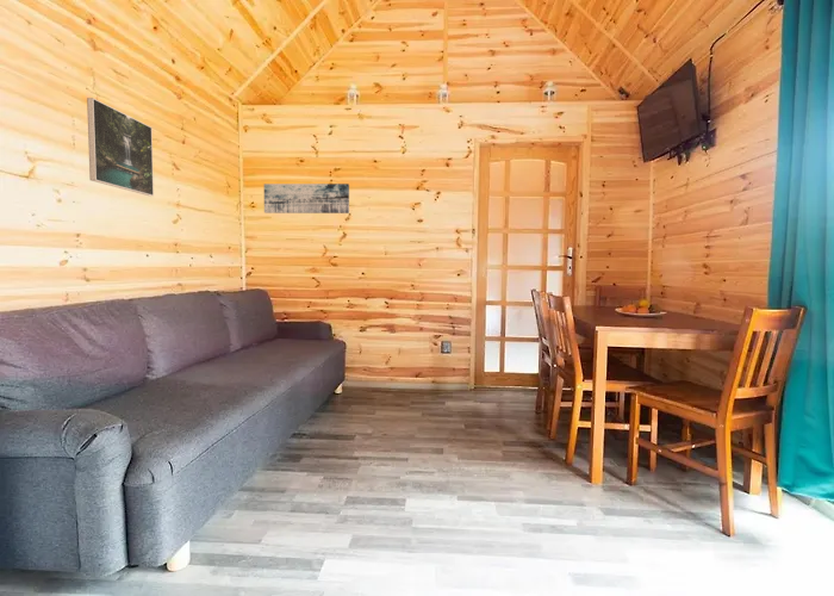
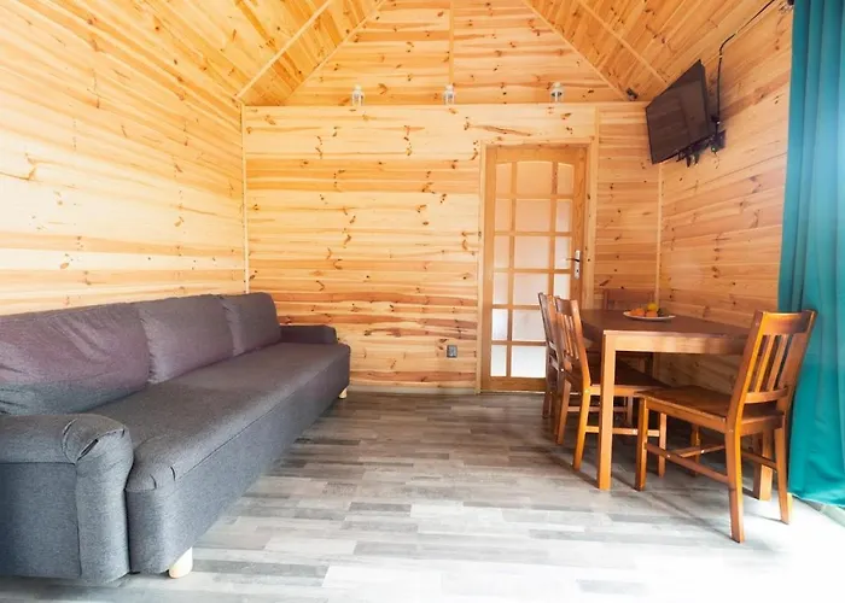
- wall art (306, 198)
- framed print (123, 151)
